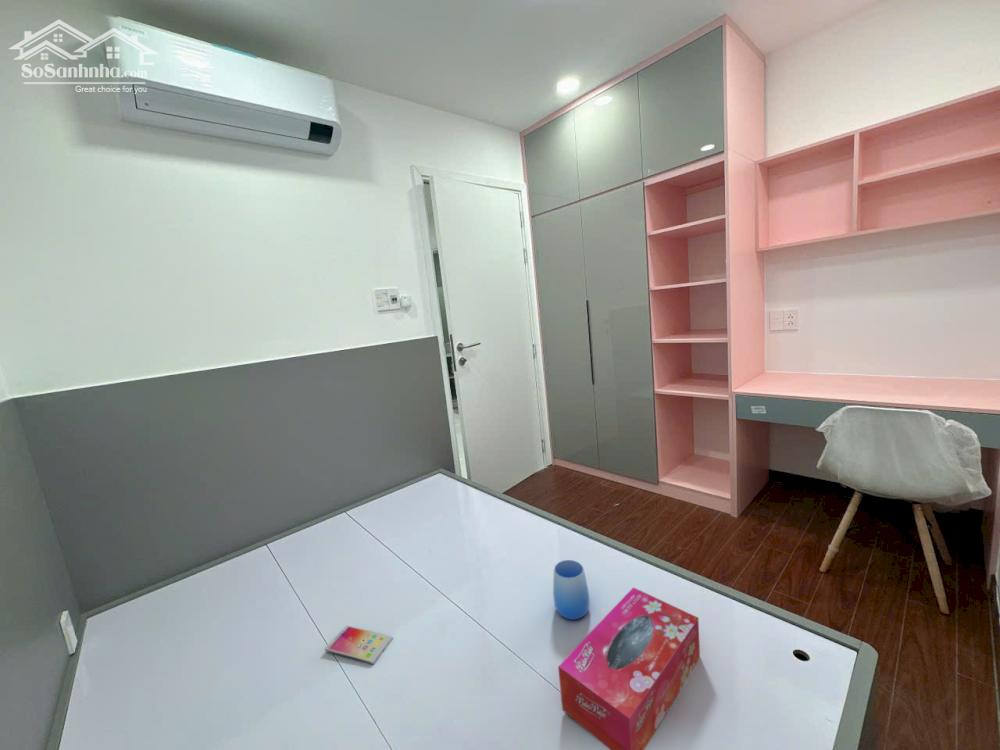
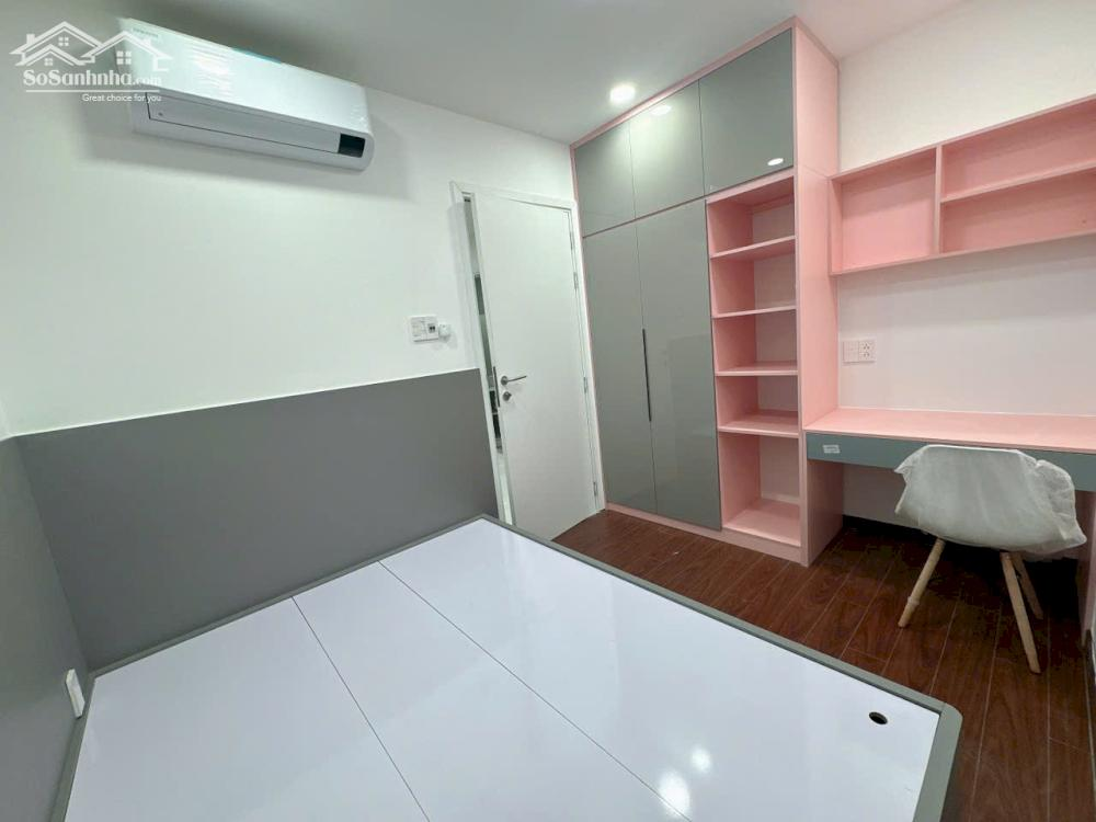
- tissue box (633, 661)
- cup (570, 589)
- smartphone (359, 644)
